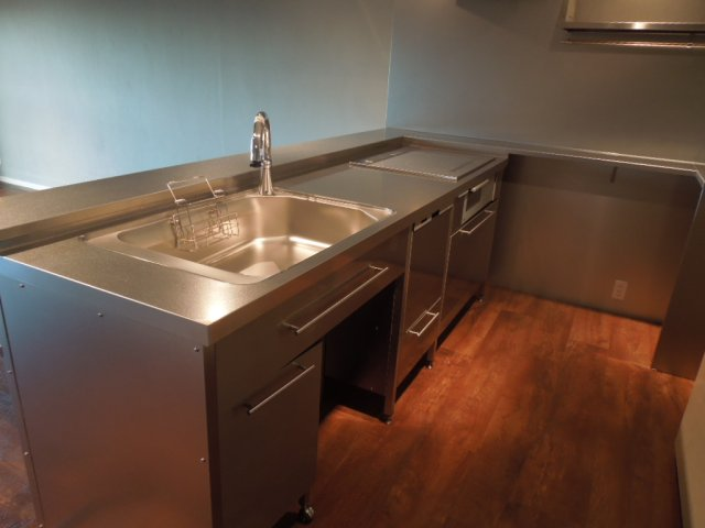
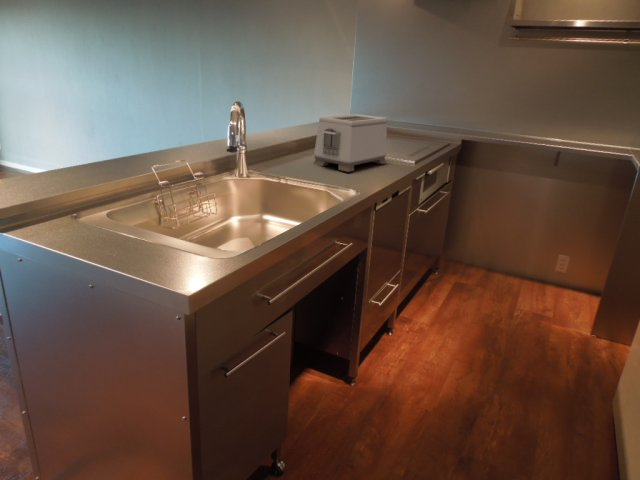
+ toaster (350, 141)
